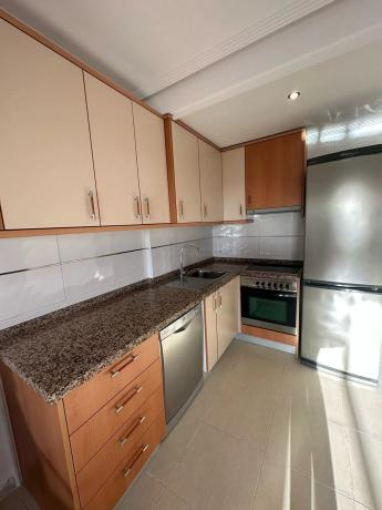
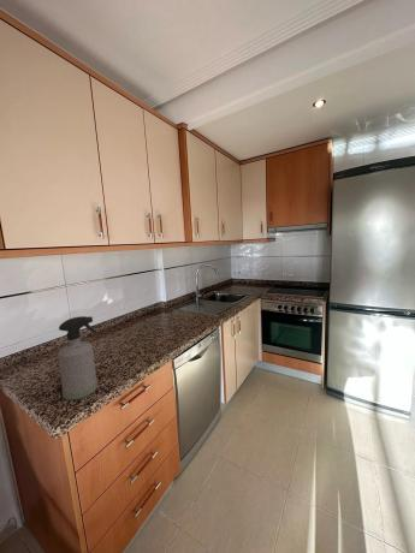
+ spray bottle (78, 353)
